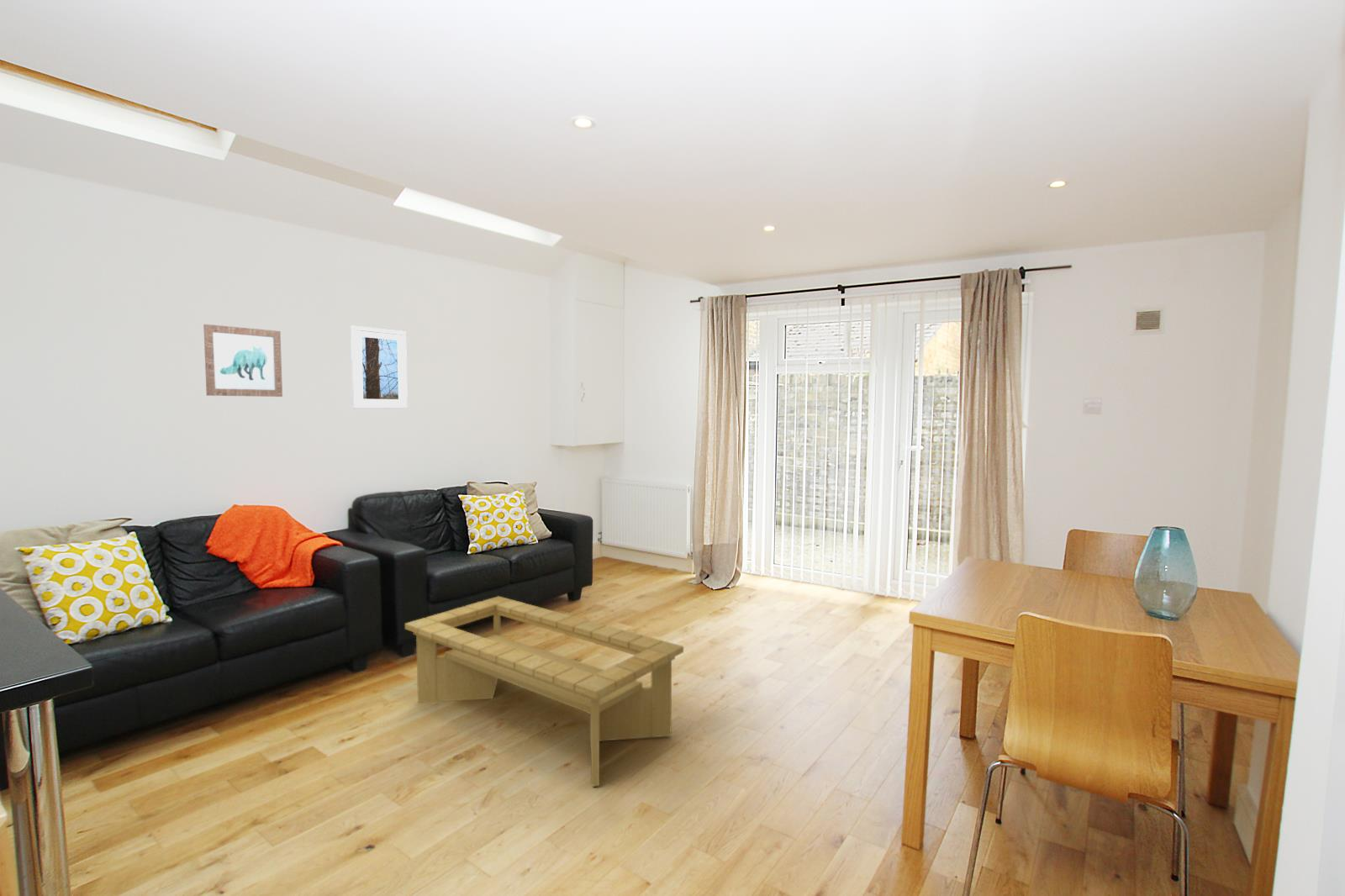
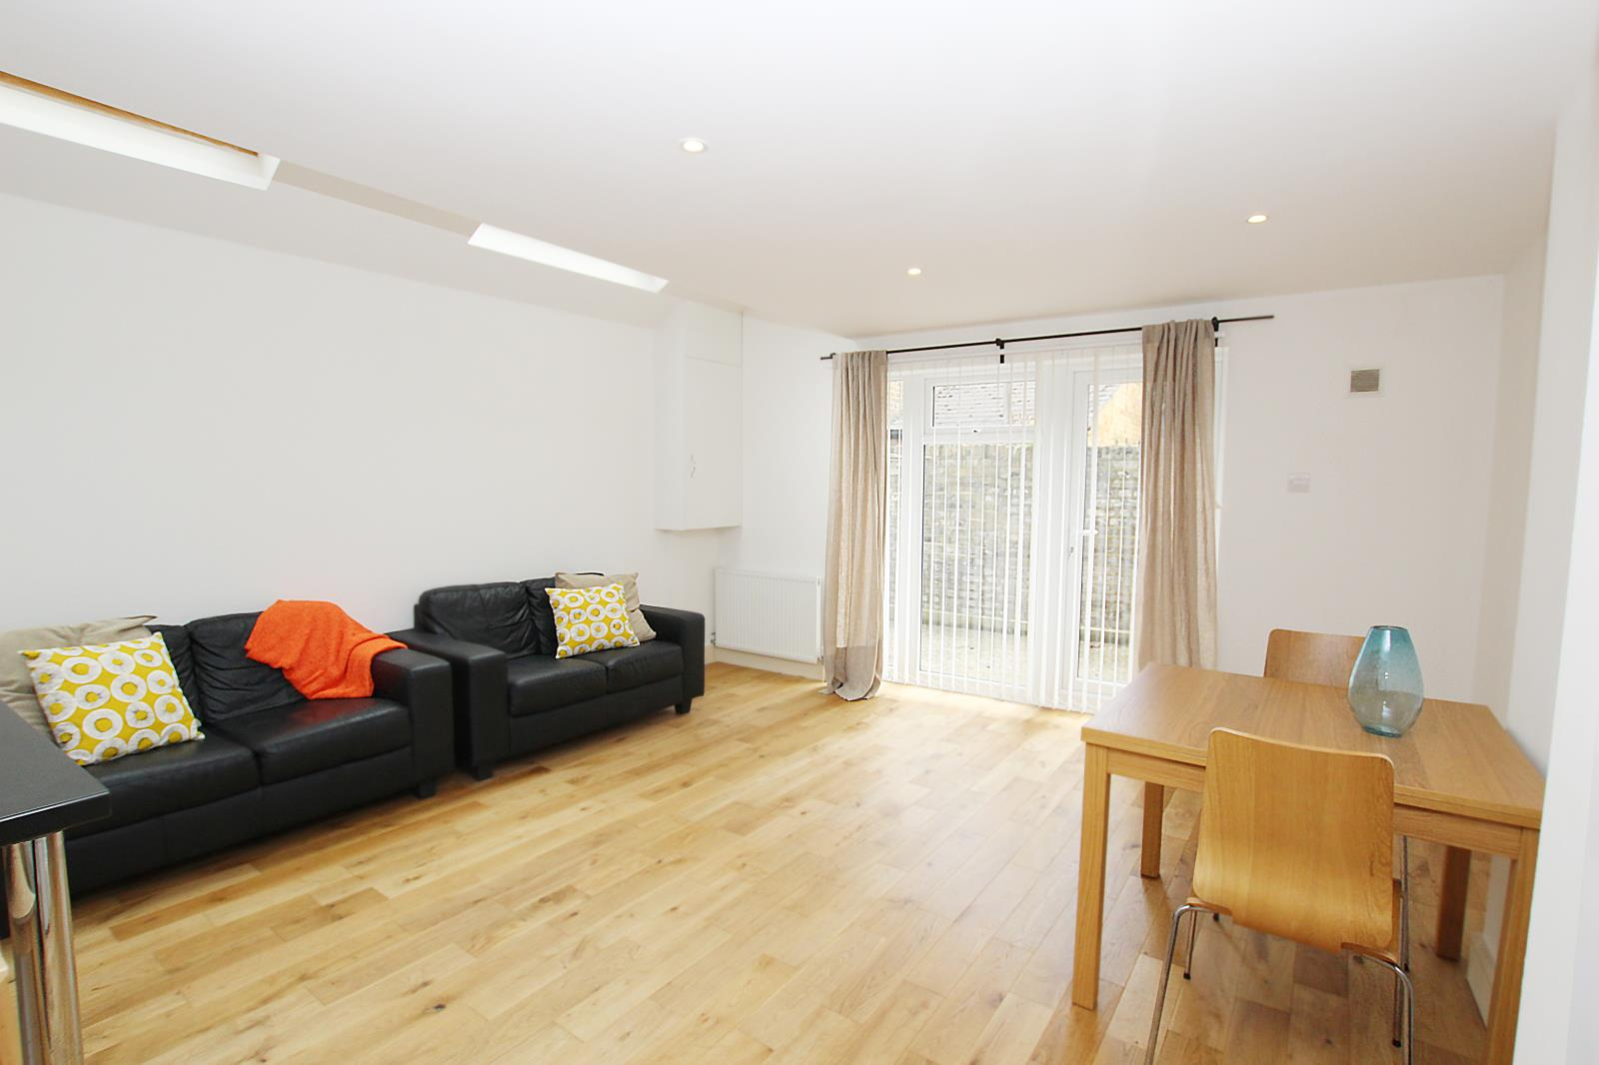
- wall art (245, 361)
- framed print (380, 368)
- coffee table (538, 676)
